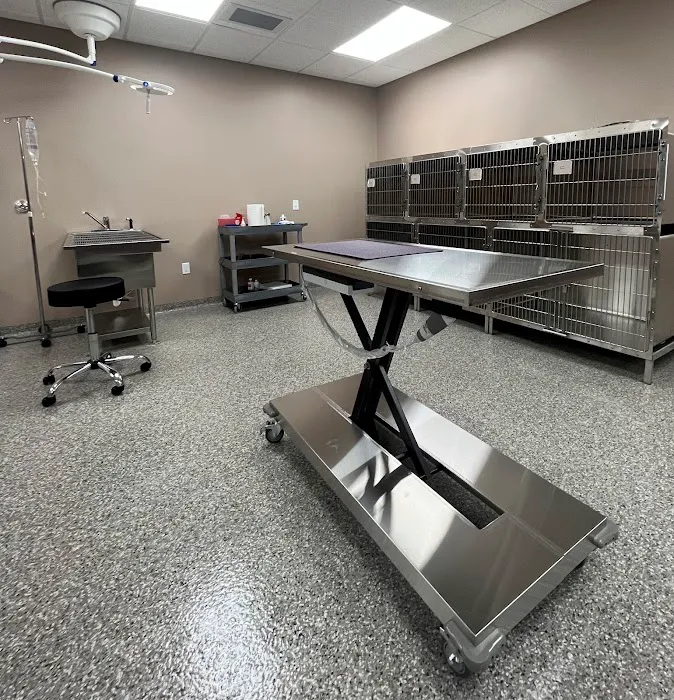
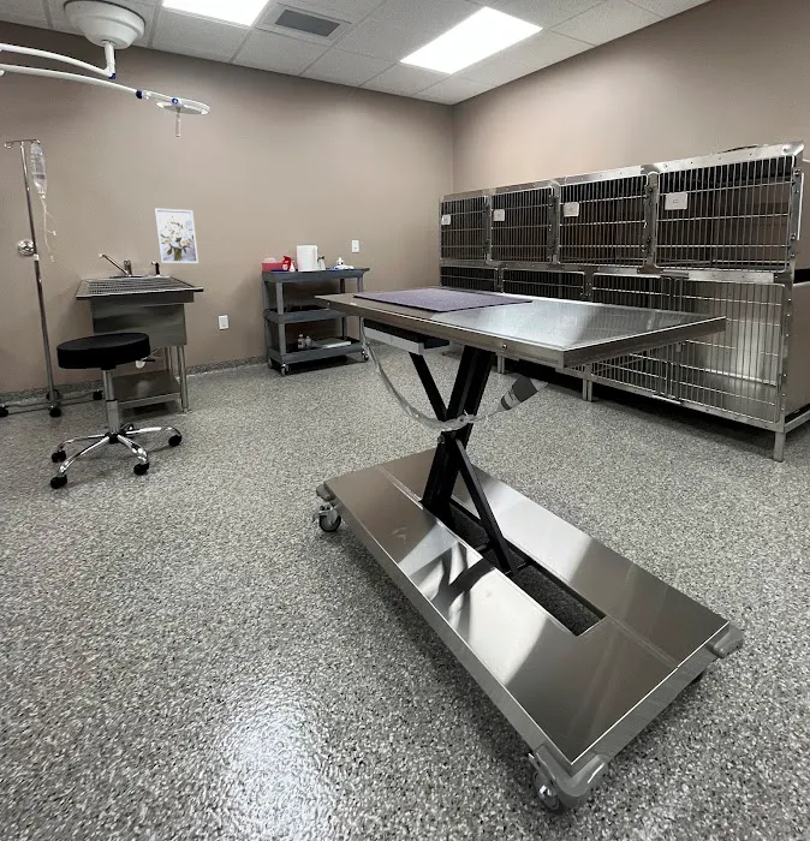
+ wall art (177, 235)
